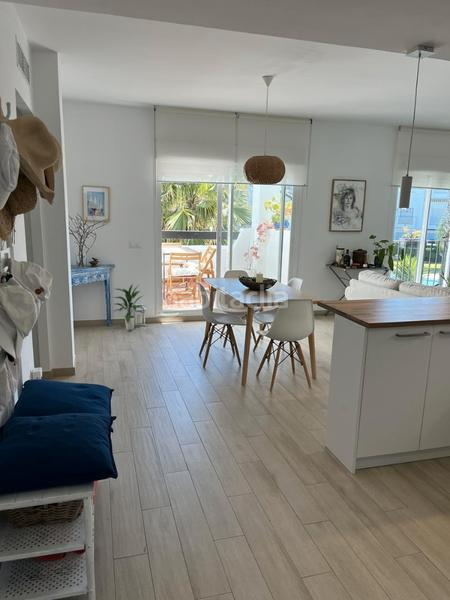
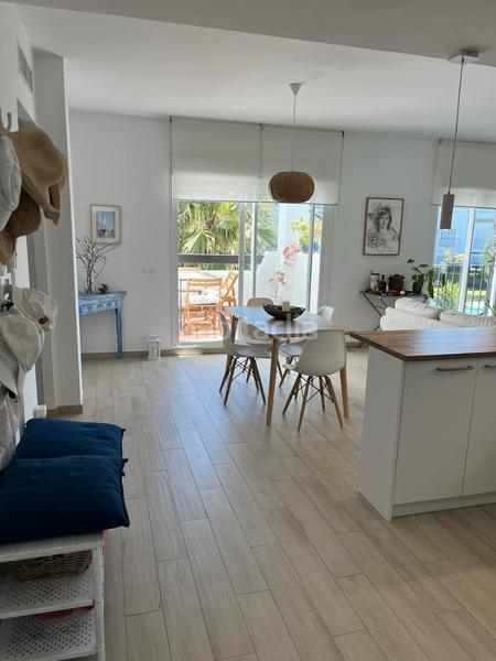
- indoor plant (129, 306)
